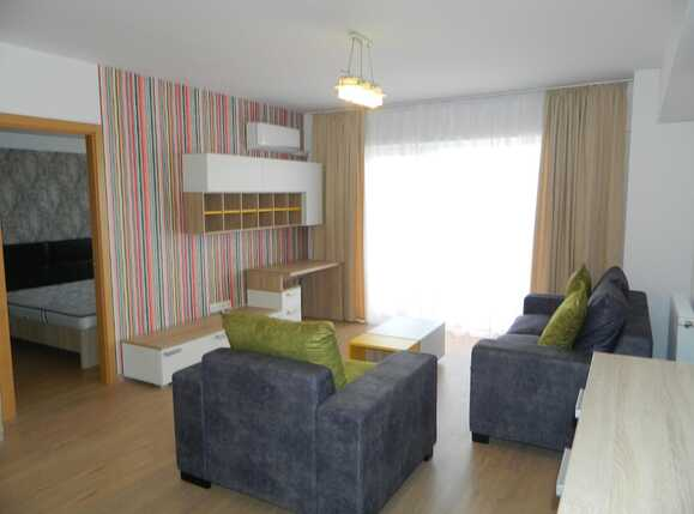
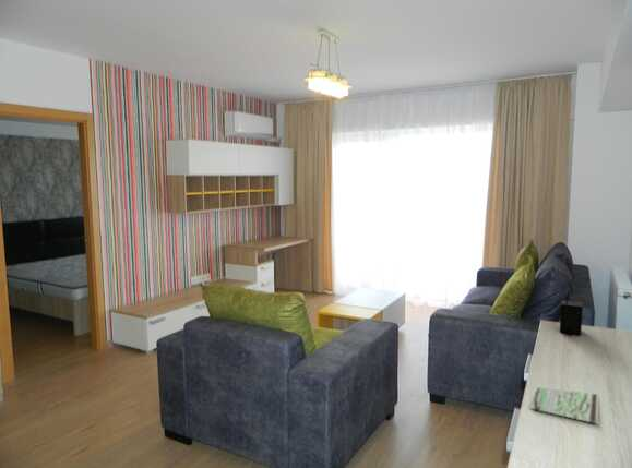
+ book (565, 399)
+ speaker (572, 303)
